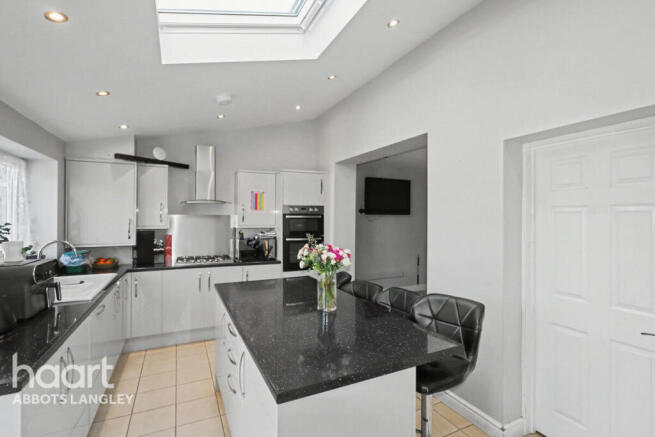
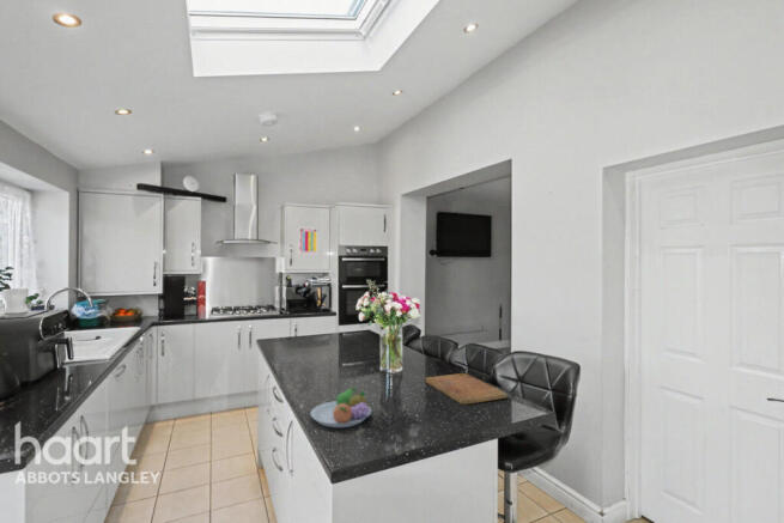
+ fruit bowl (342, 405)
+ cutting board (463, 387)
